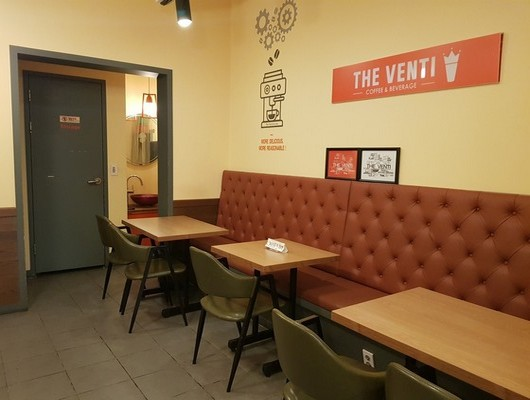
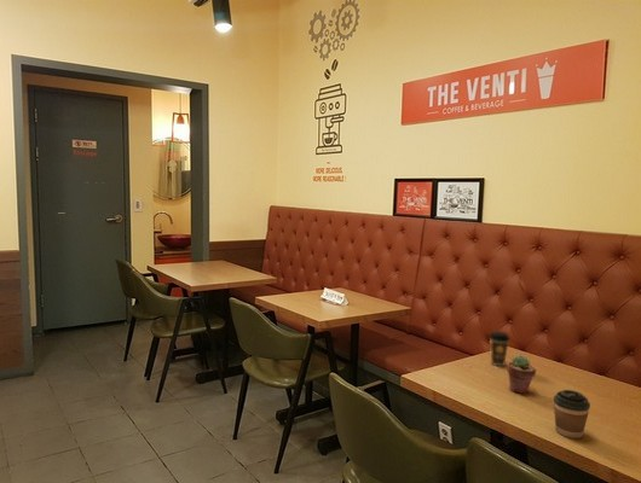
+ coffee cup (498, 348)
+ potted succulent (520, 372)
+ coffee cup (570, 412)
